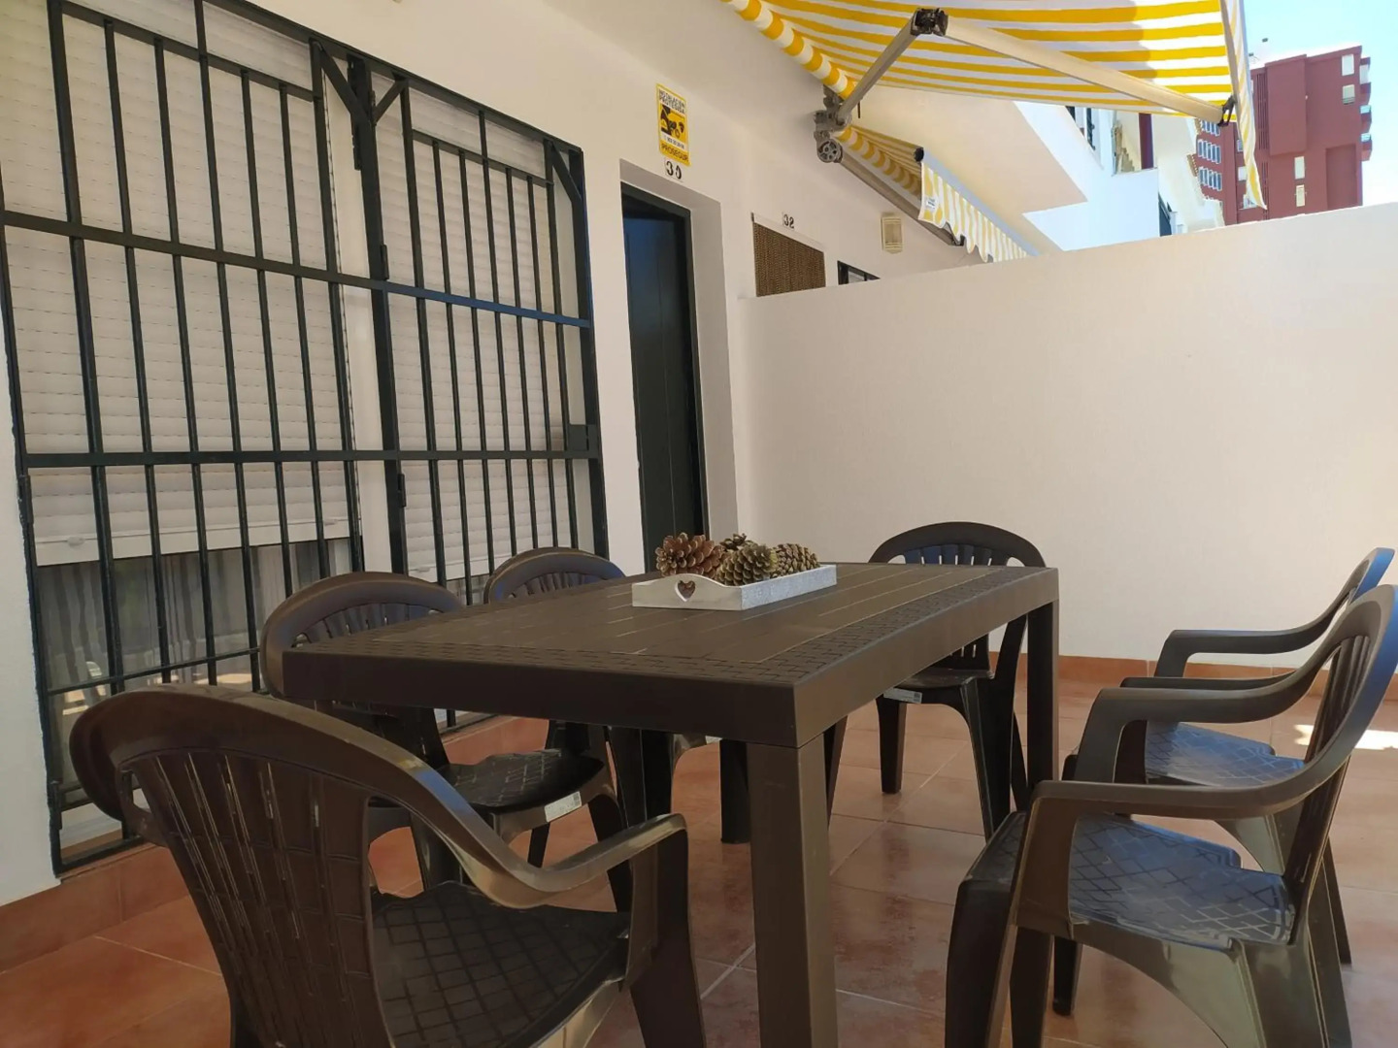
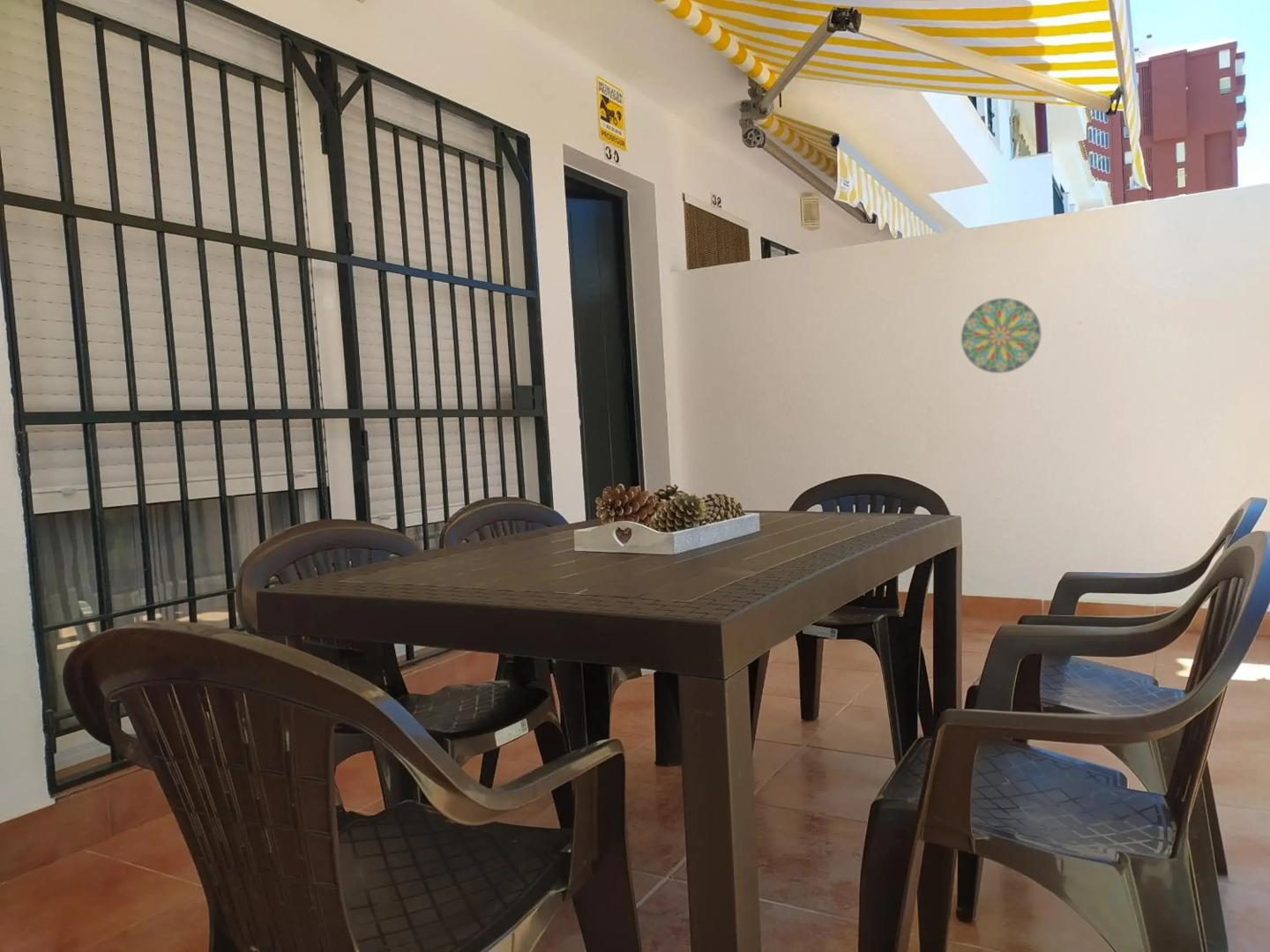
+ decorative plate (1000, 335)
